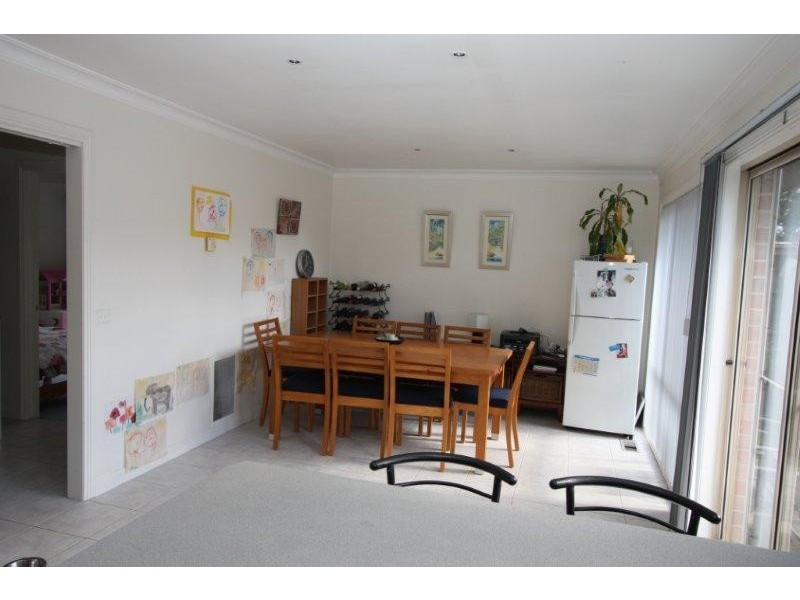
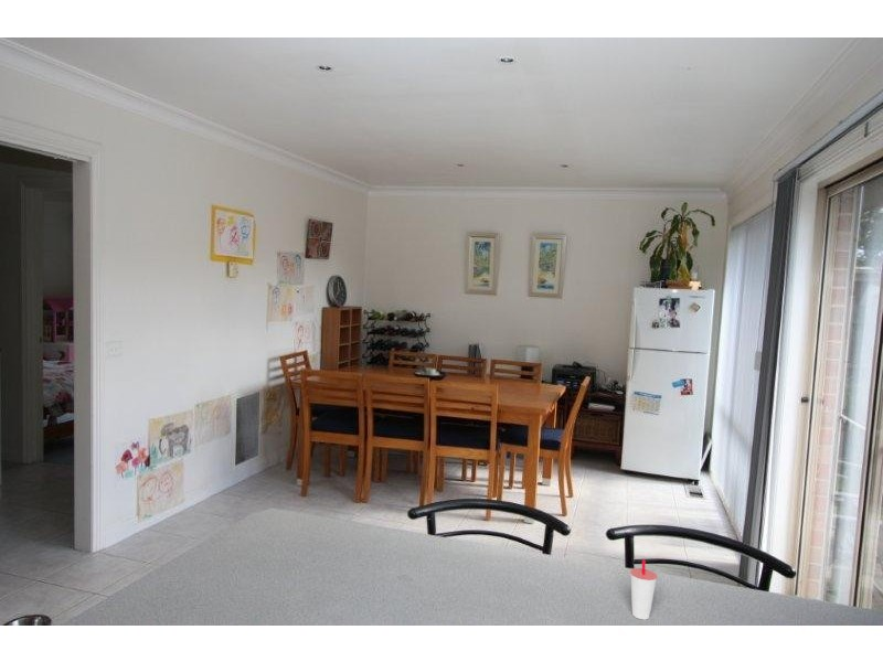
+ cup (642, 587)
